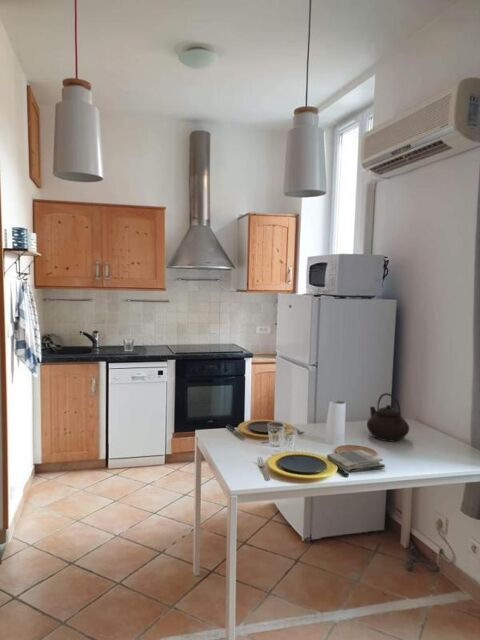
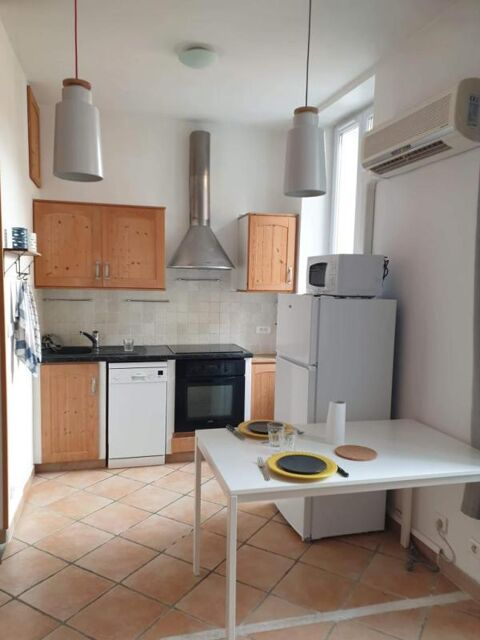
- teapot (385, 414)
- dish towel (355, 459)
